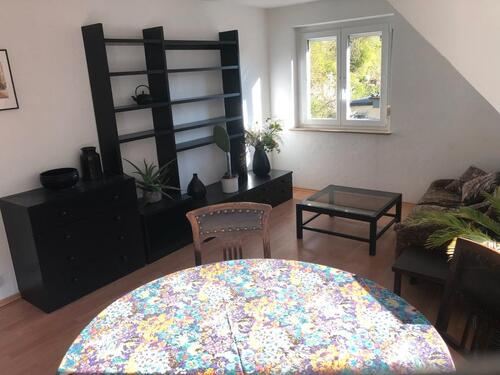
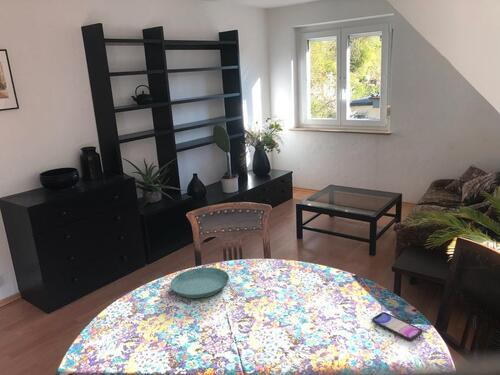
+ saucer (200, 283)
+ smartphone (396, 325)
